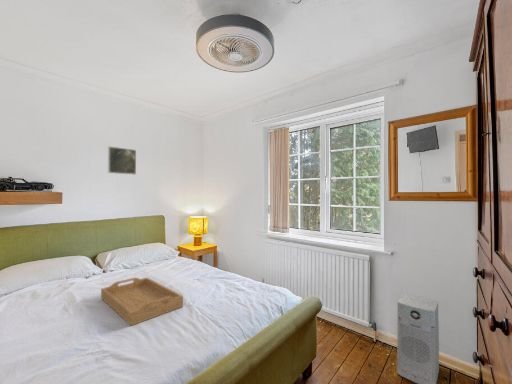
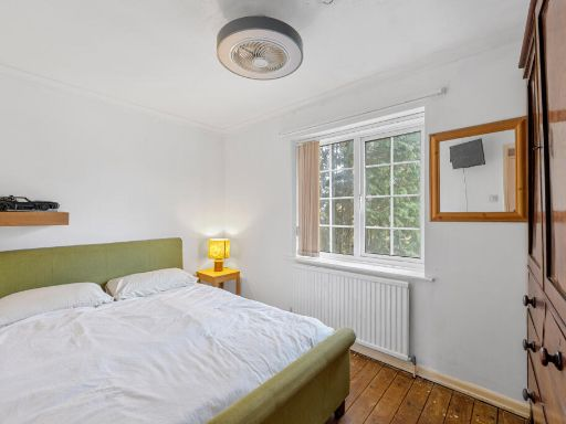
- serving tray (140, 295)
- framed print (122, 161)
- air purifier (418, 336)
